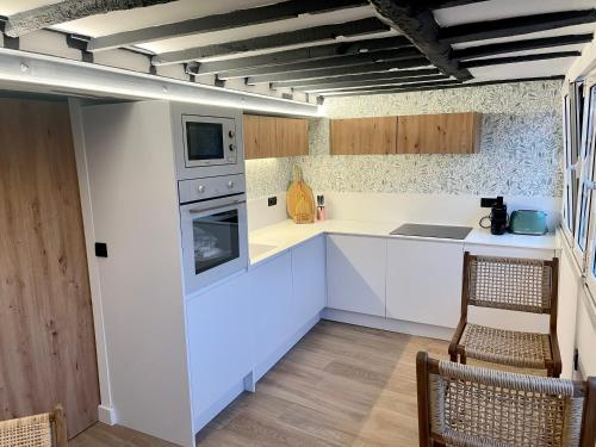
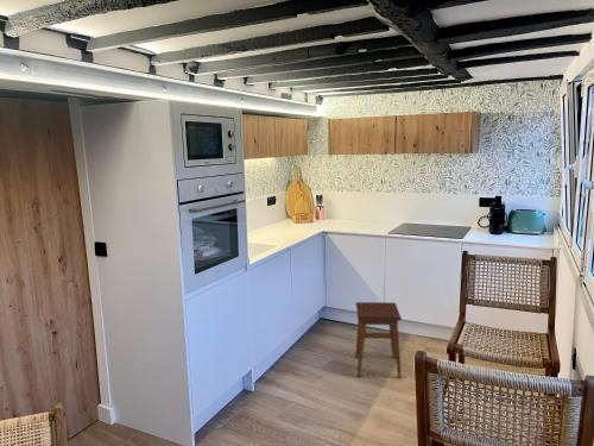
+ stool (377, 337)
